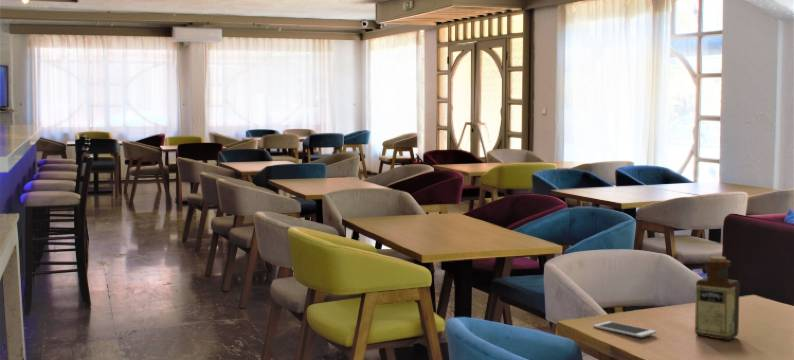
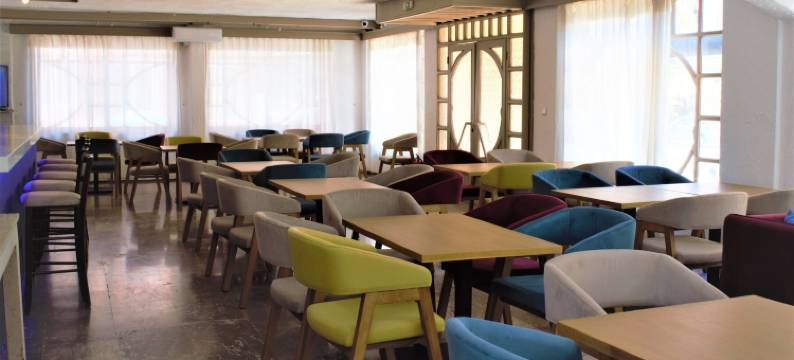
- bottle (717, 296)
- cell phone (624, 329)
